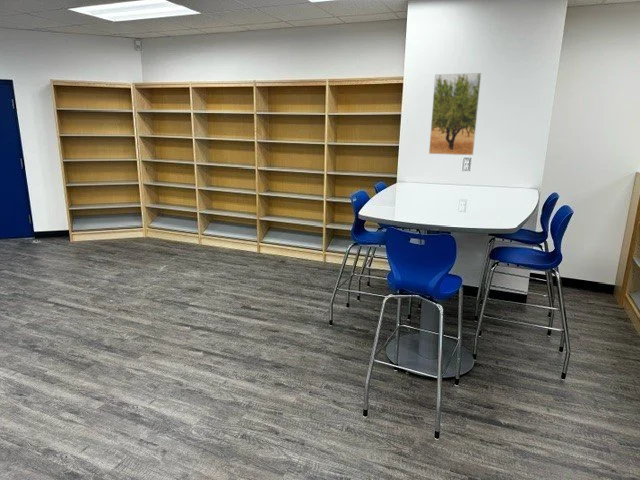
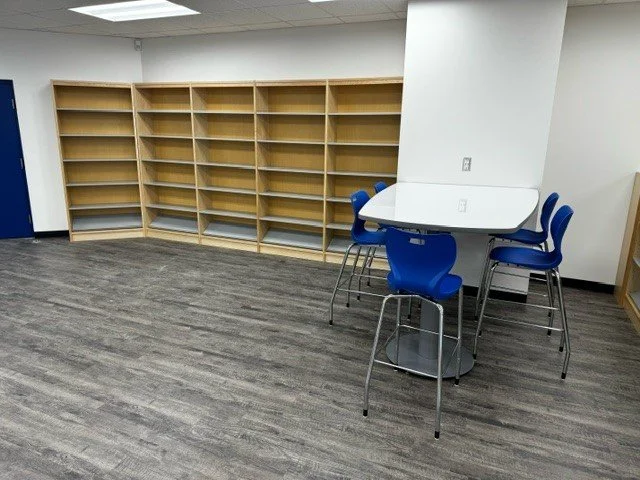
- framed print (454, 115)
